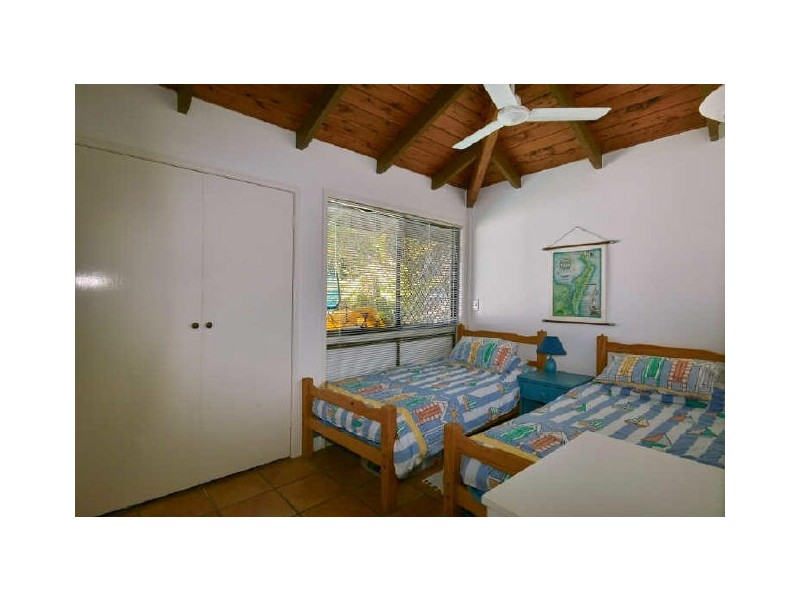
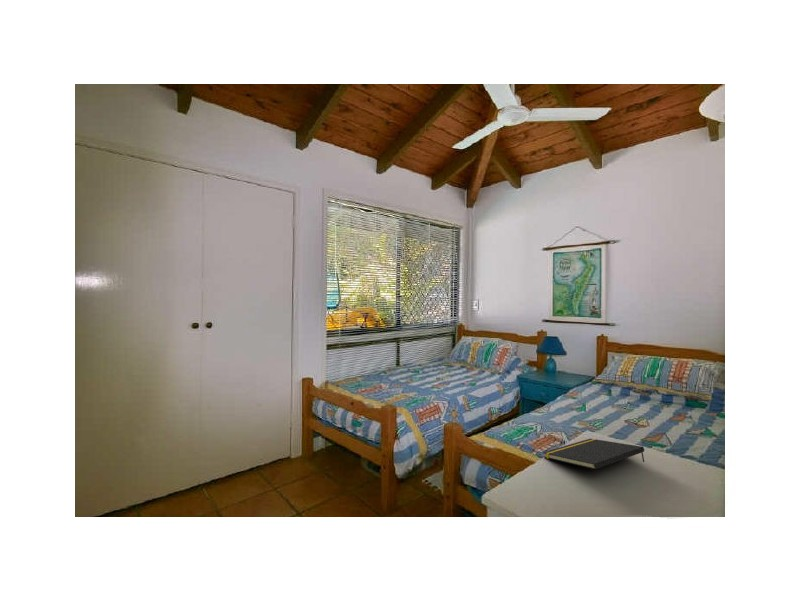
+ notepad (592, 452)
